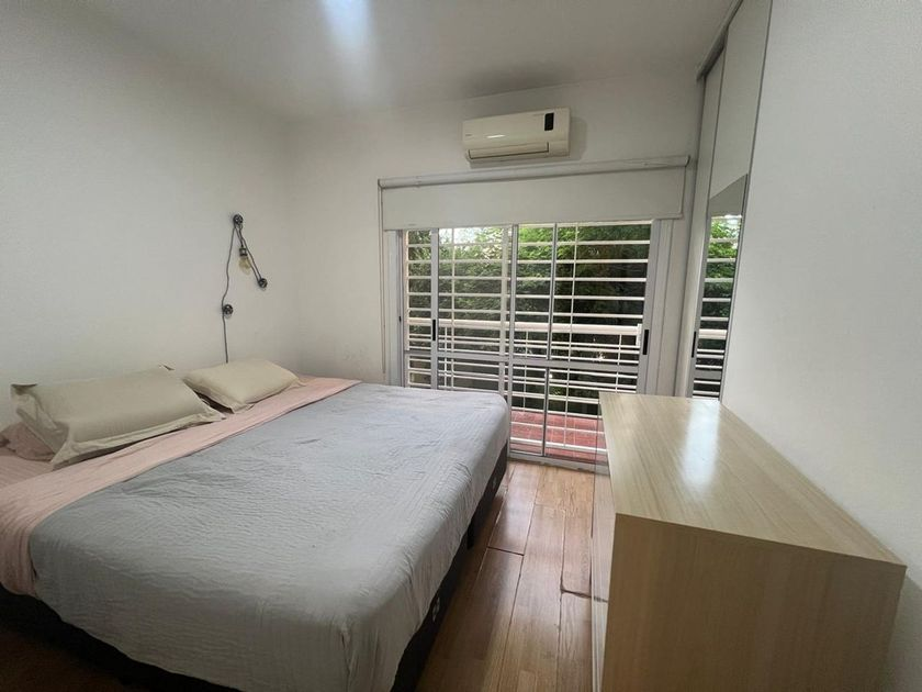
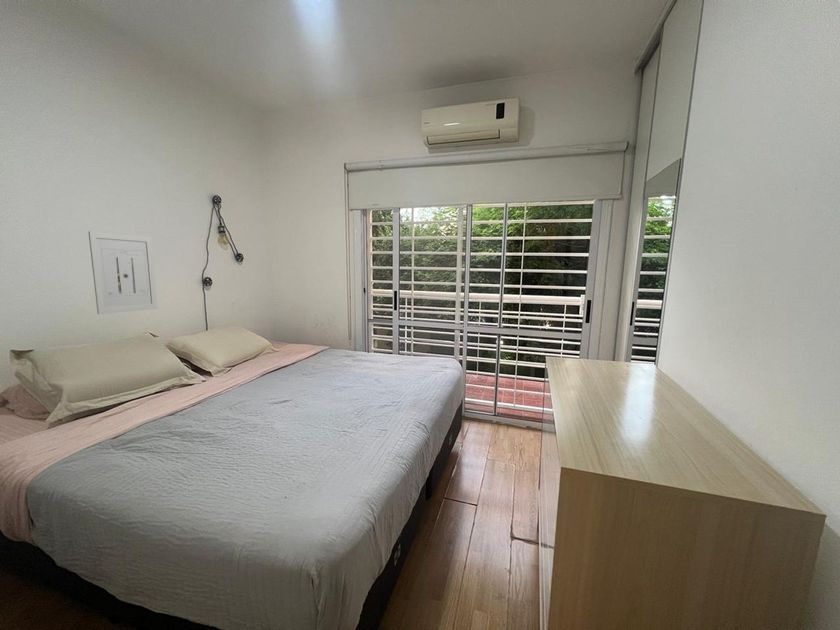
+ wall art (125, 273)
